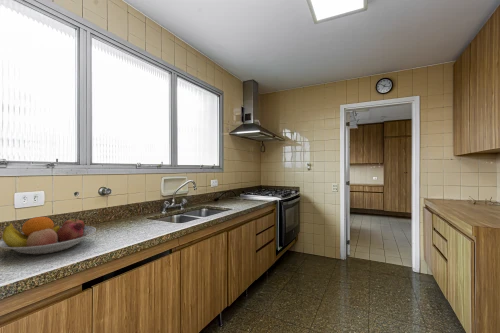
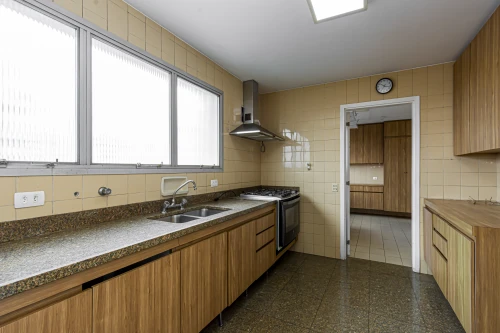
- fruit bowl (51, 231)
